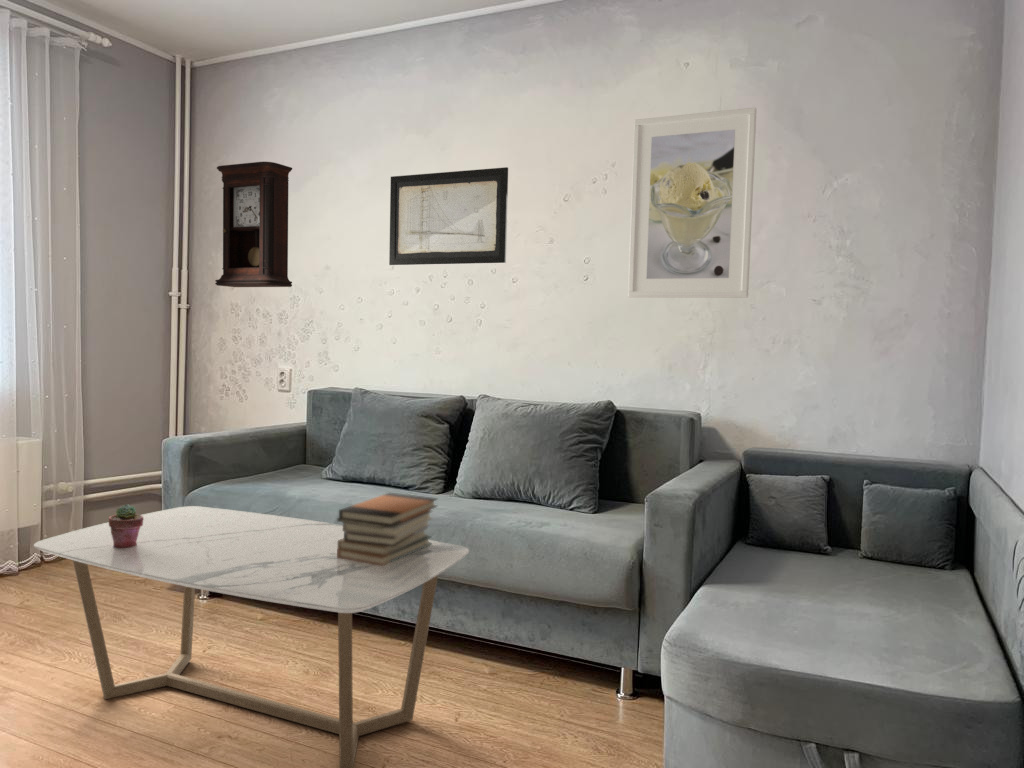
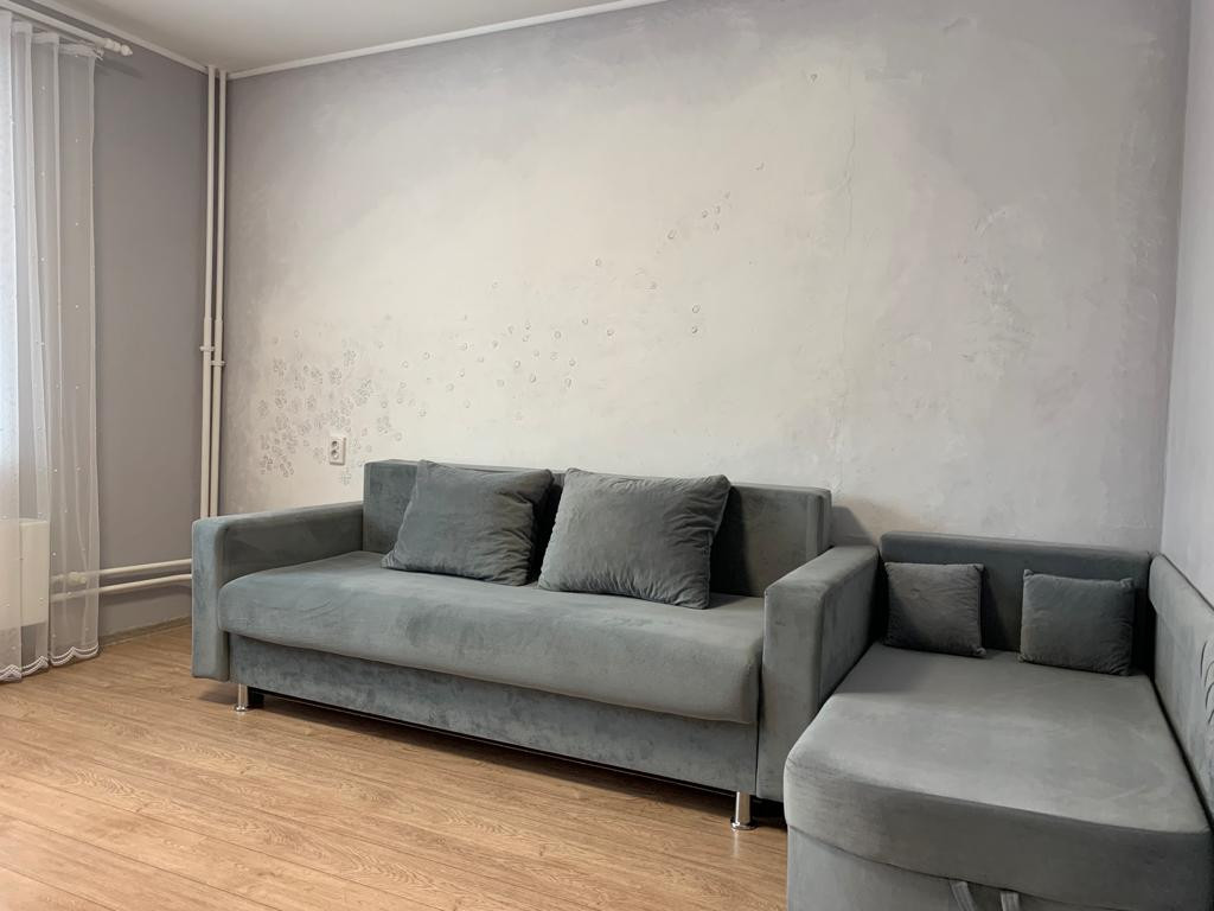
- potted succulent (125, 524)
- book stack (388, 526)
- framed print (689, 206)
- coffee table (257, 599)
- pendulum clock (251, 226)
- wall art (446, 218)
